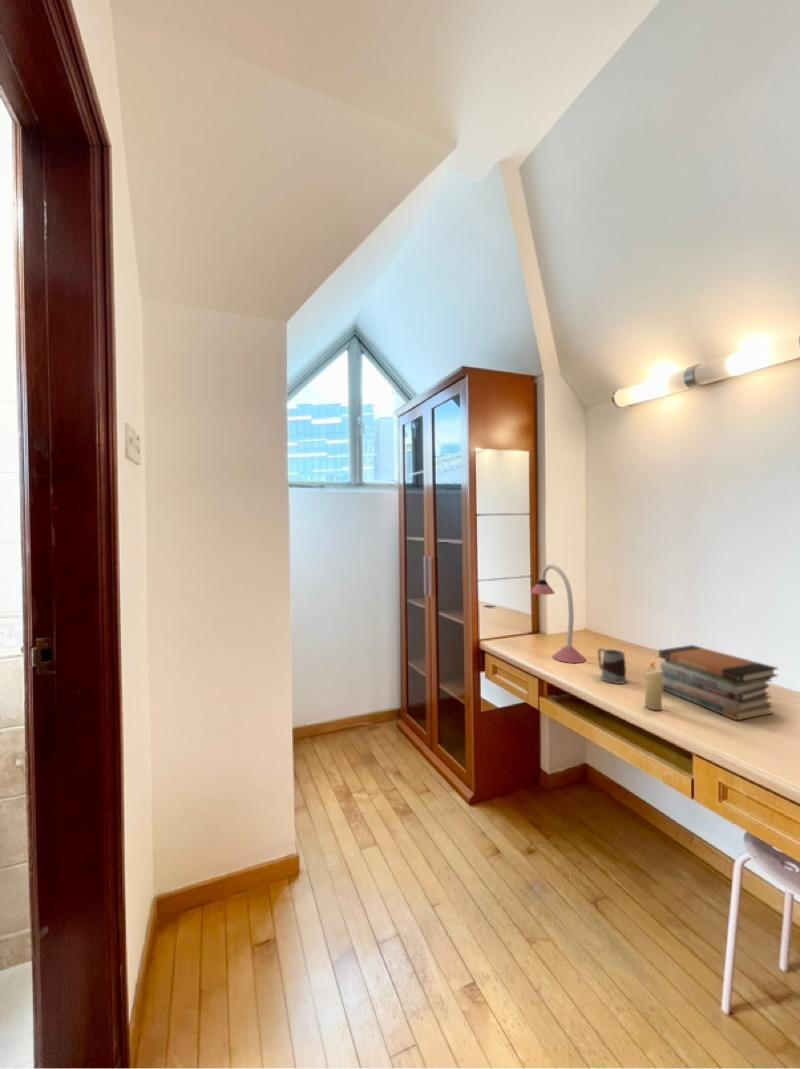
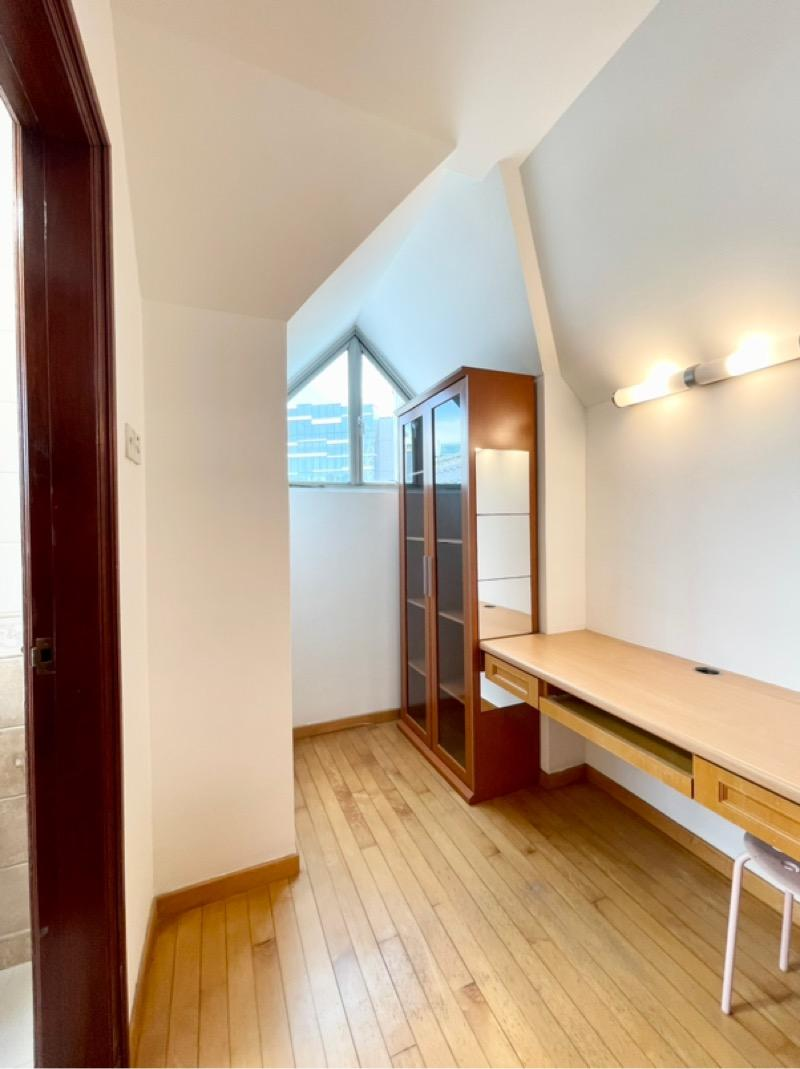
- candle (653, 684)
- desk lamp (568, 609)
- mug (610, 664)
- book stack (712, 679)
